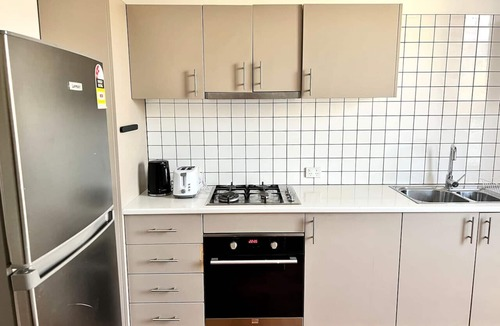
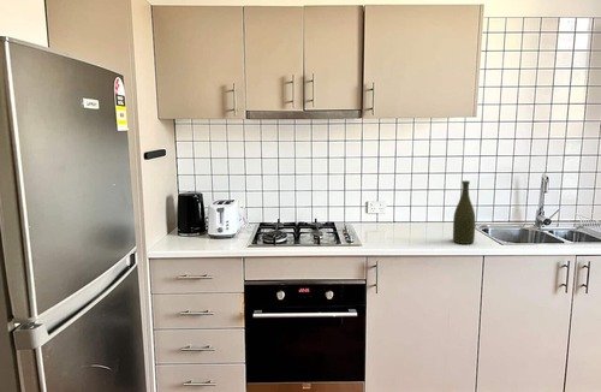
+ bottle (464, 212)
